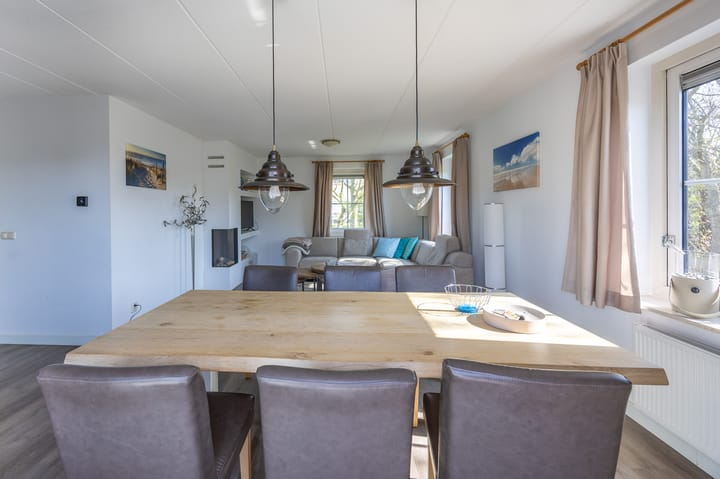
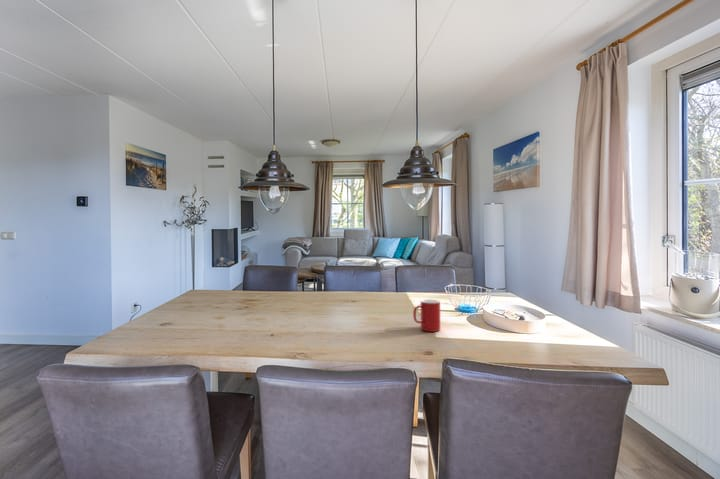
+ cup (426, 315)
